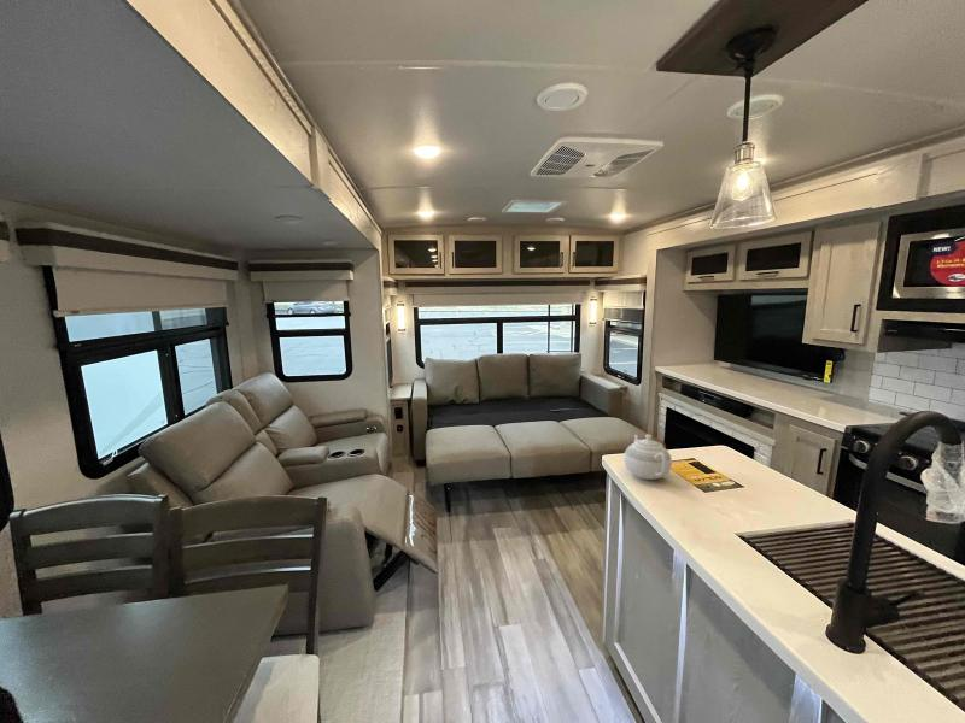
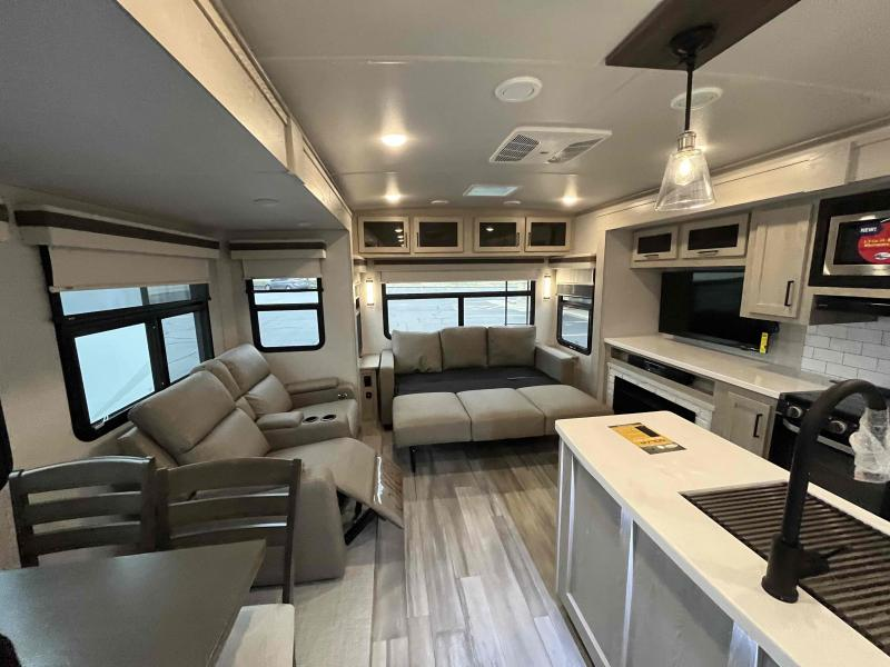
- teapot (648, 455)
